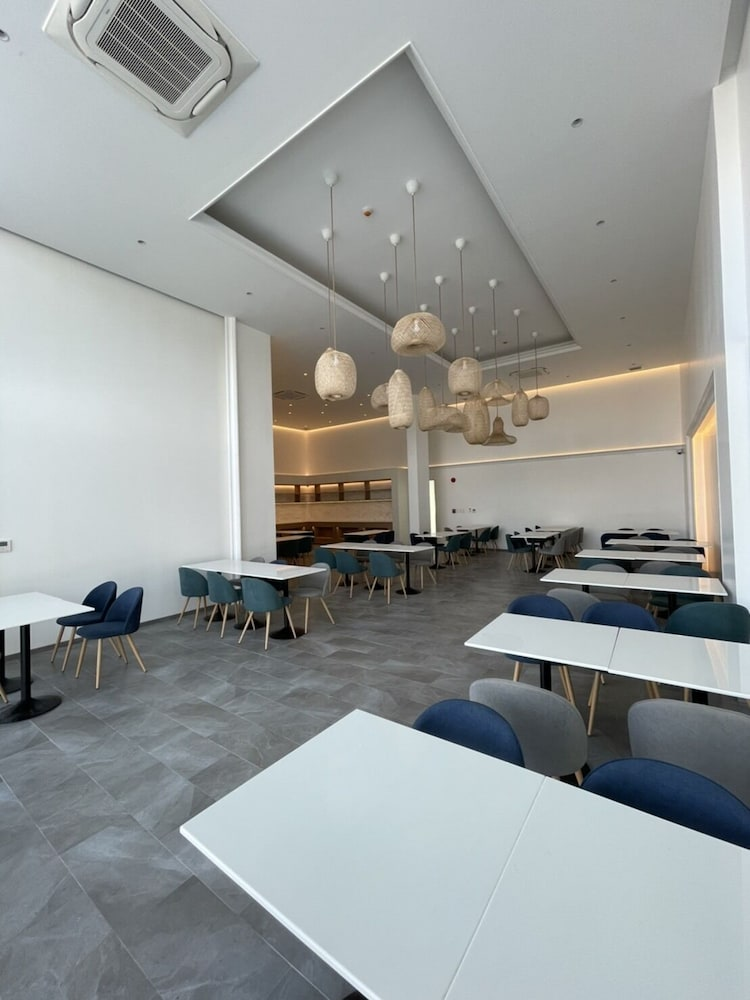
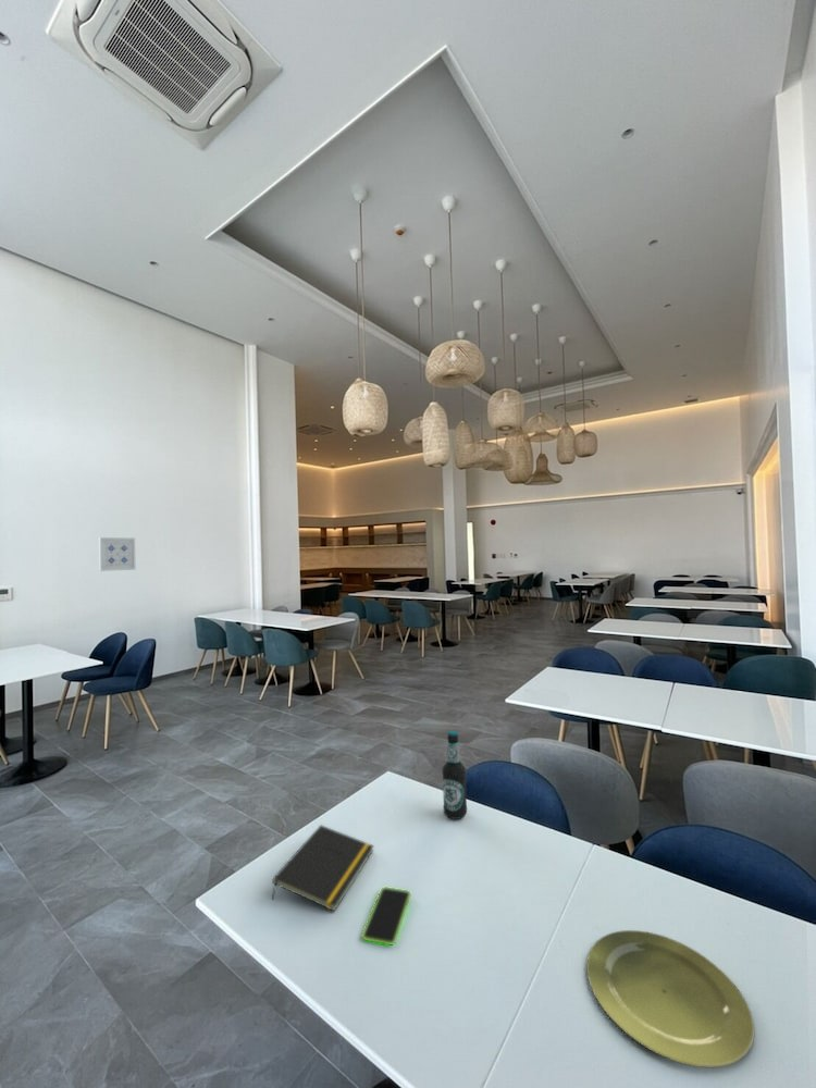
+ plate (664, 989)
+ smartphone (387, 913)
+ wall art (118, 554)
+ bottle (454, 772)
+ notepad (326, 863)
